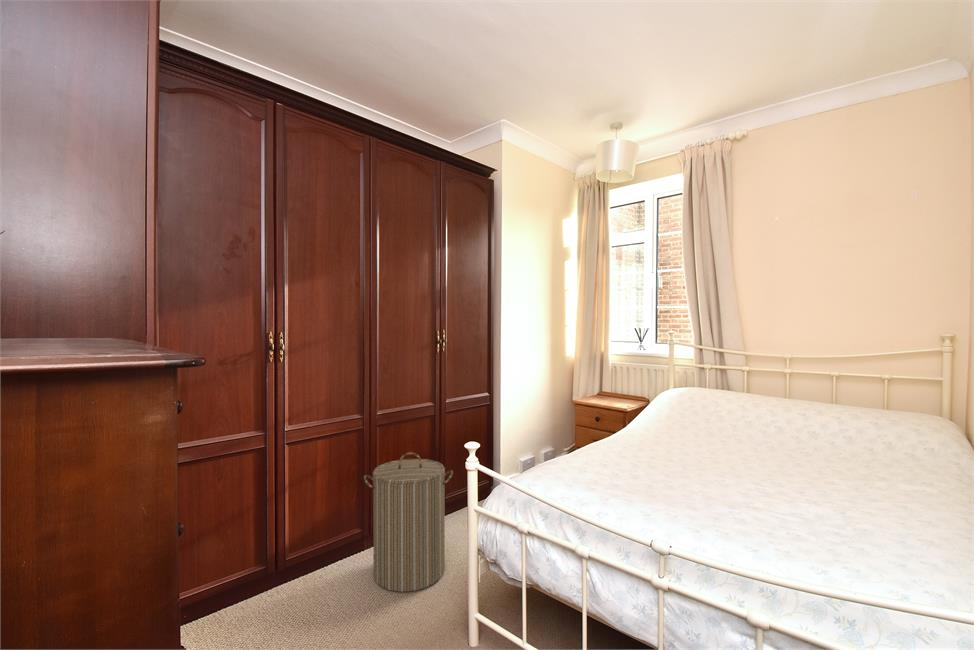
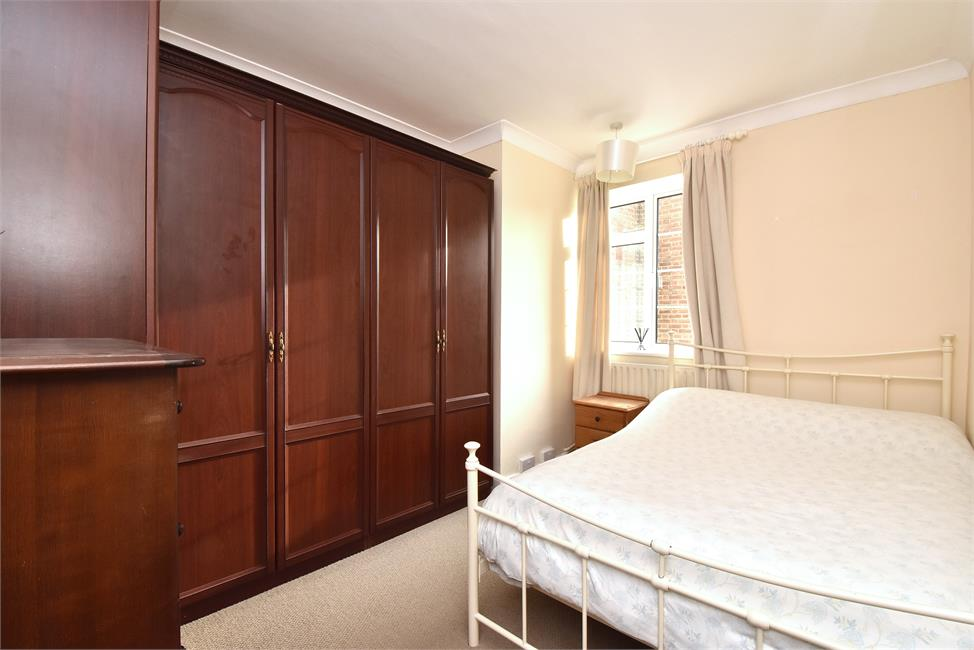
- laundry hamper (409, 512)
